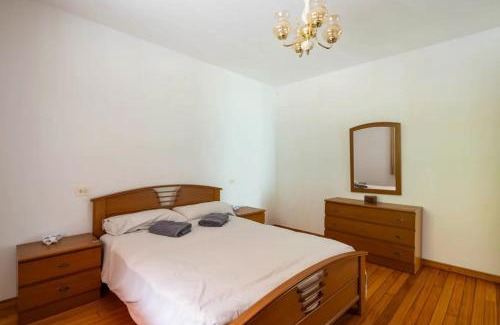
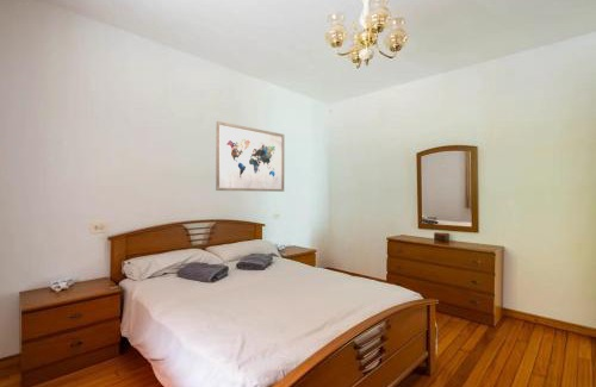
+ wall art (253, 160)
